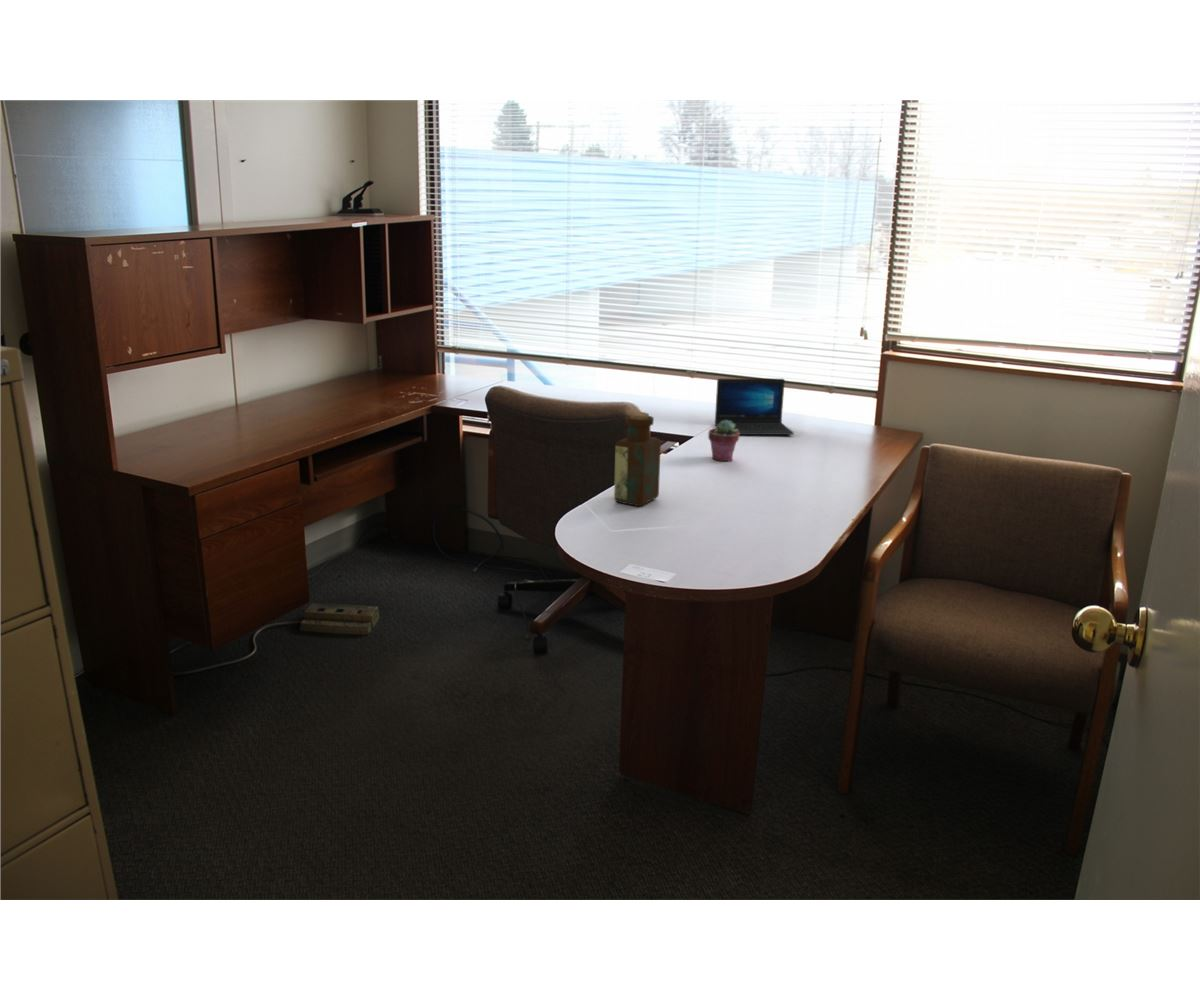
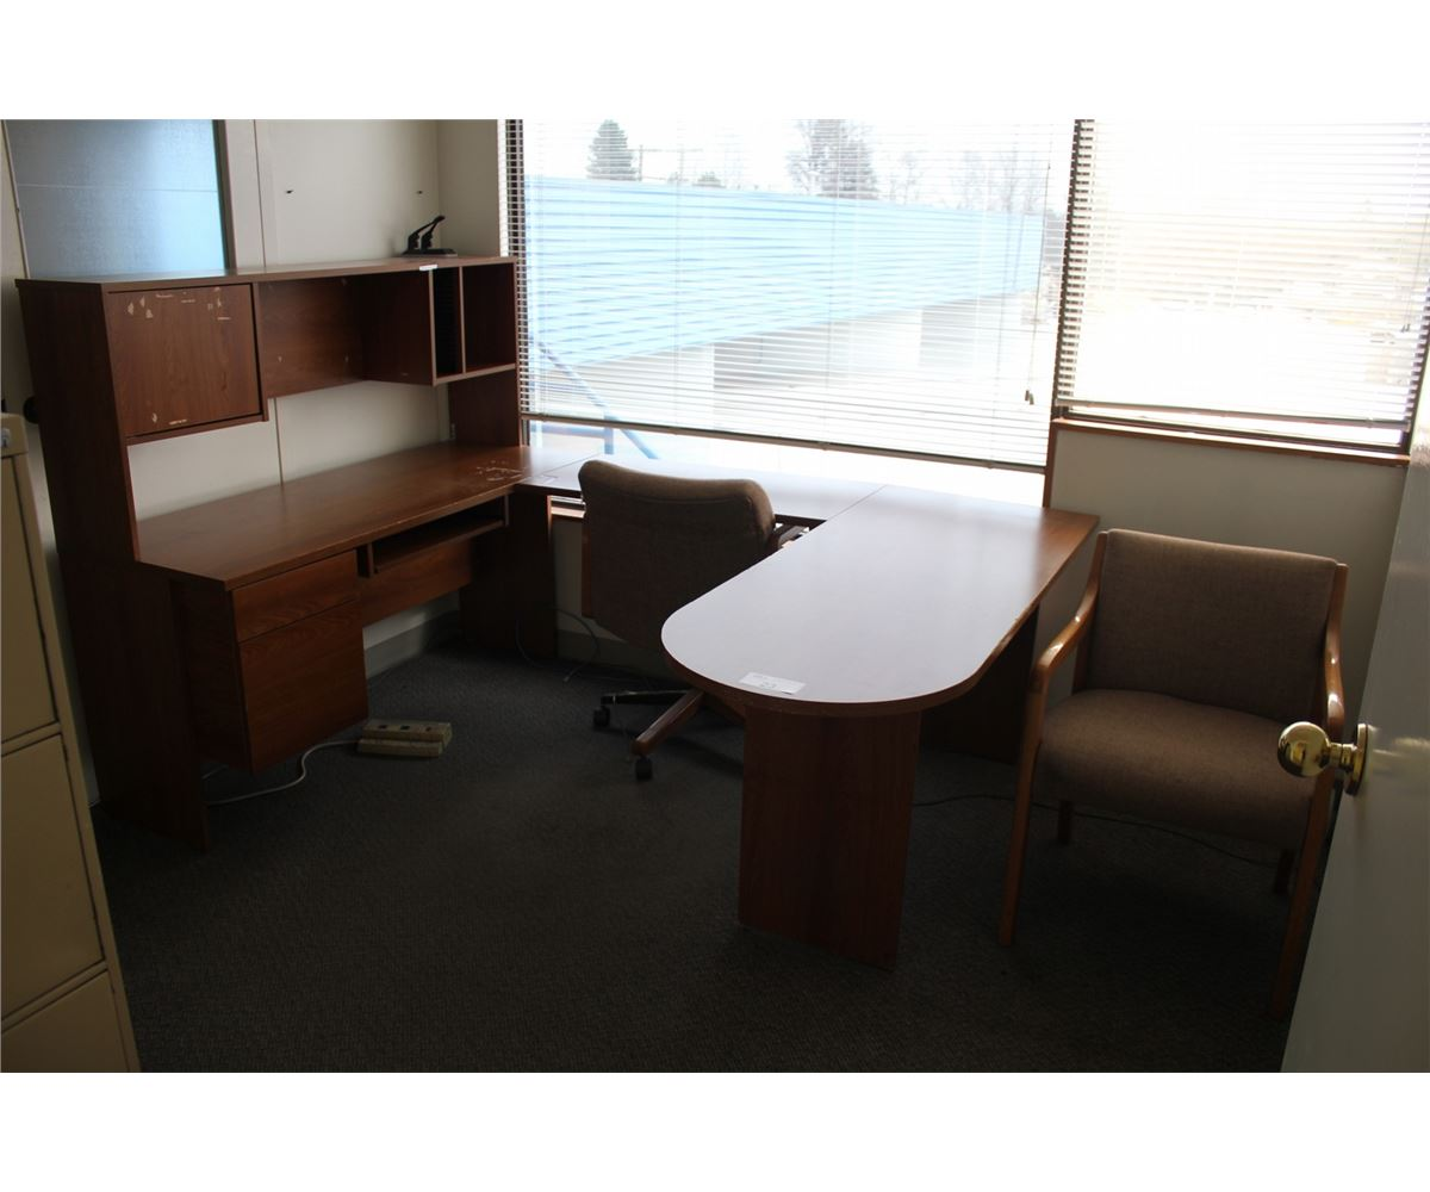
- bottle (637, 457)
- potted succulent (723, 439)
- laptop (755, 406)
